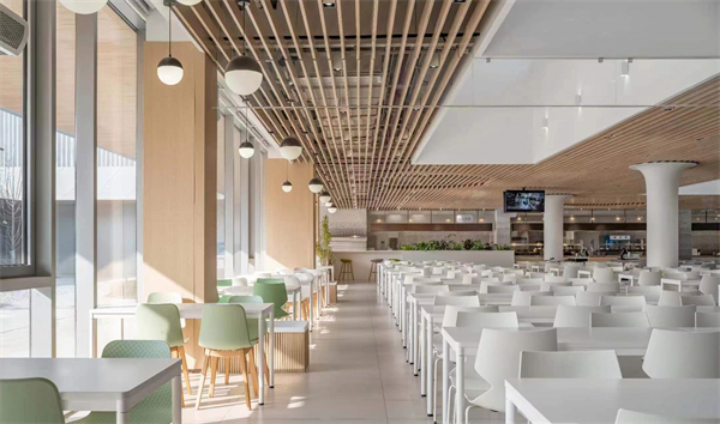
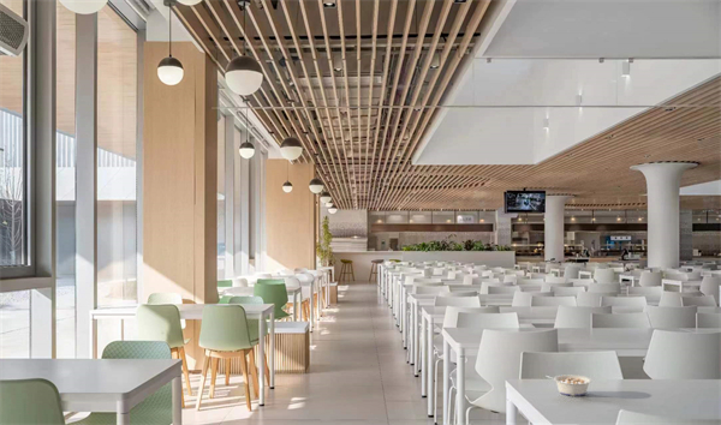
+ legume (571, 384)
